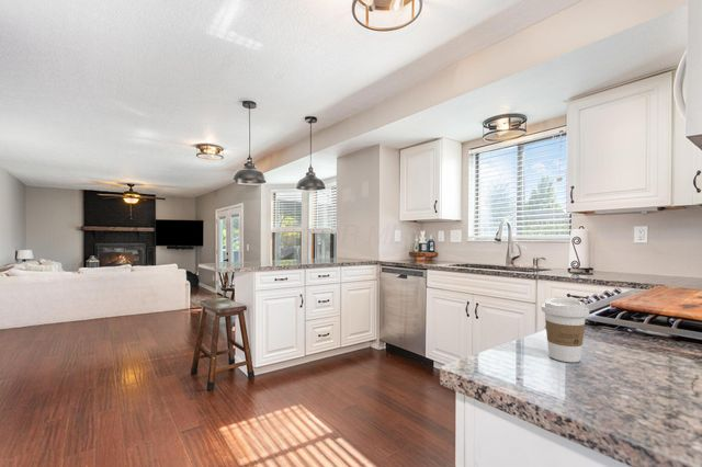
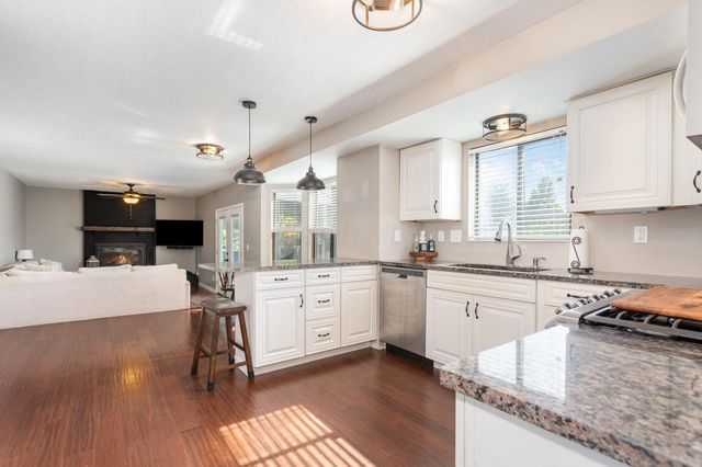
- coffee cup (564, 329)
